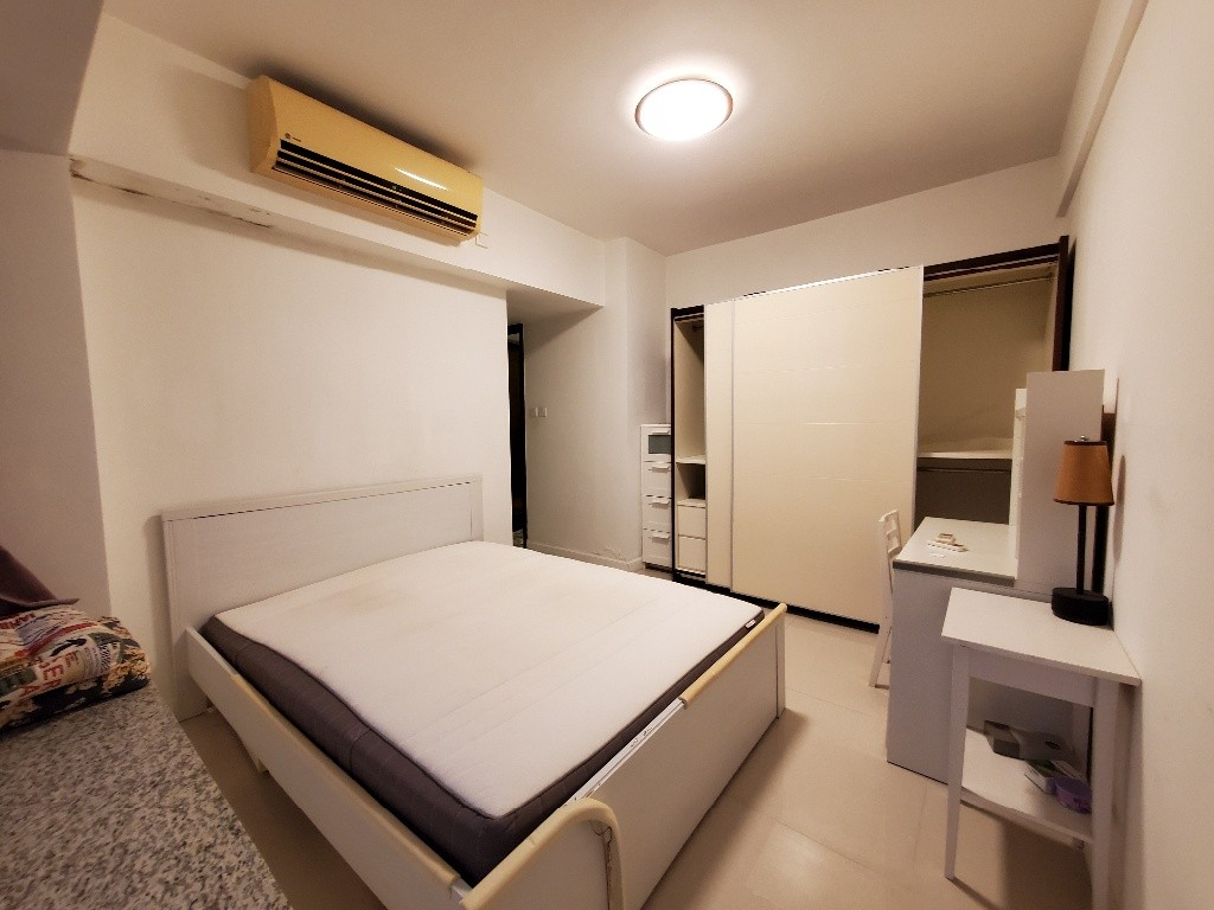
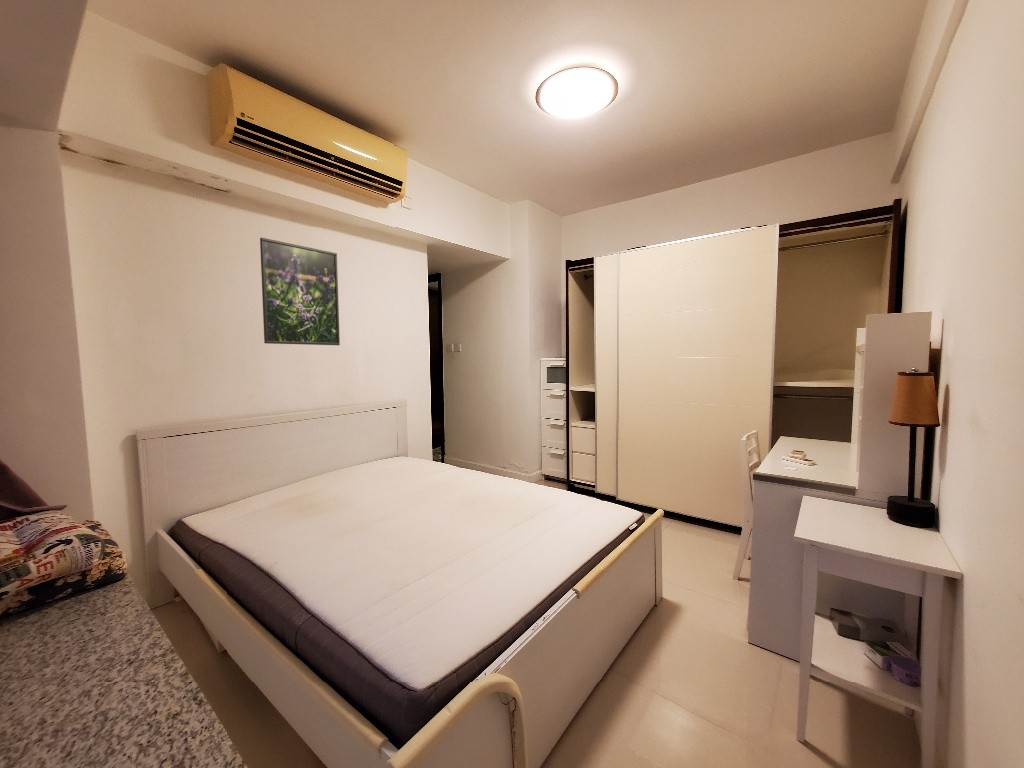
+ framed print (302, 295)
